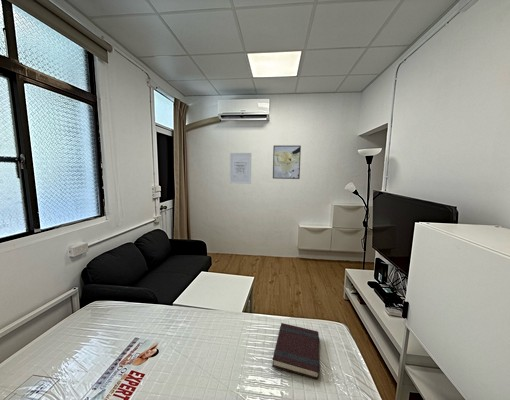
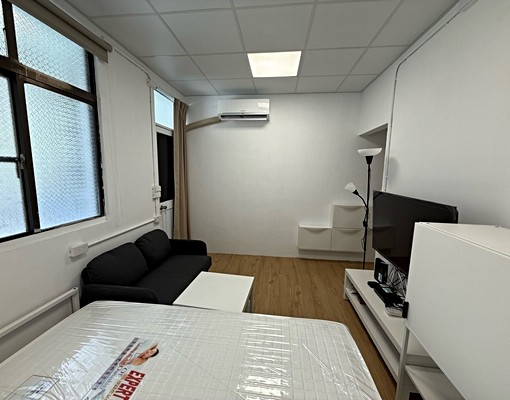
- wall art (240, 168)
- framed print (286, 162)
- book (297, 347)
